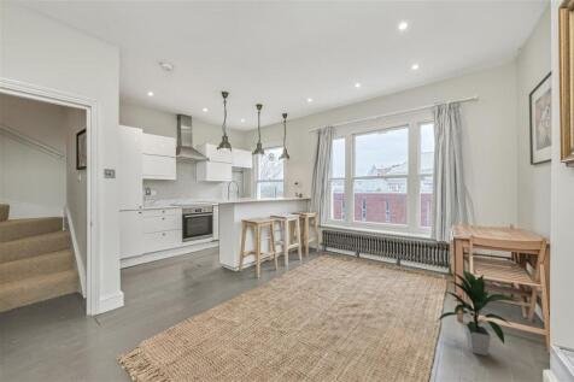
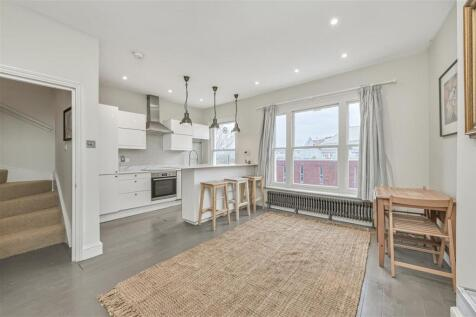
- indoor plant (473, 308)
